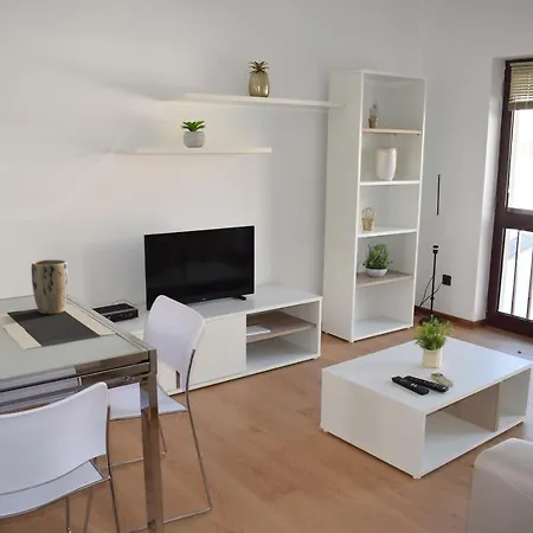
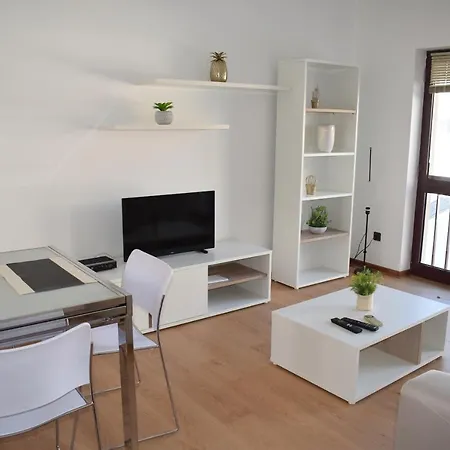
- plant pot (50, 287)
